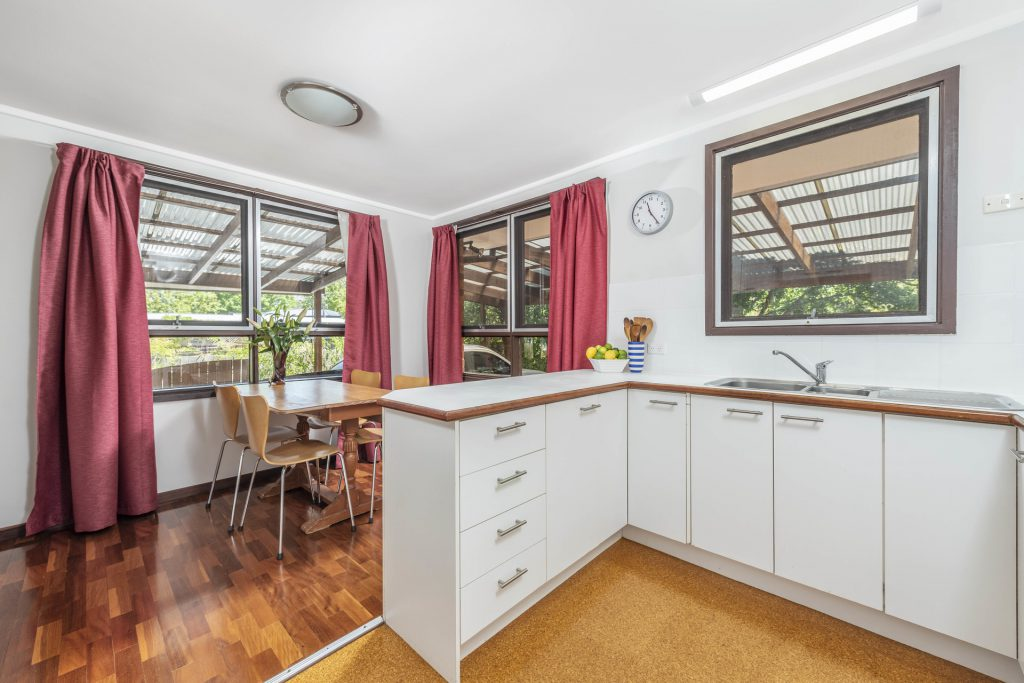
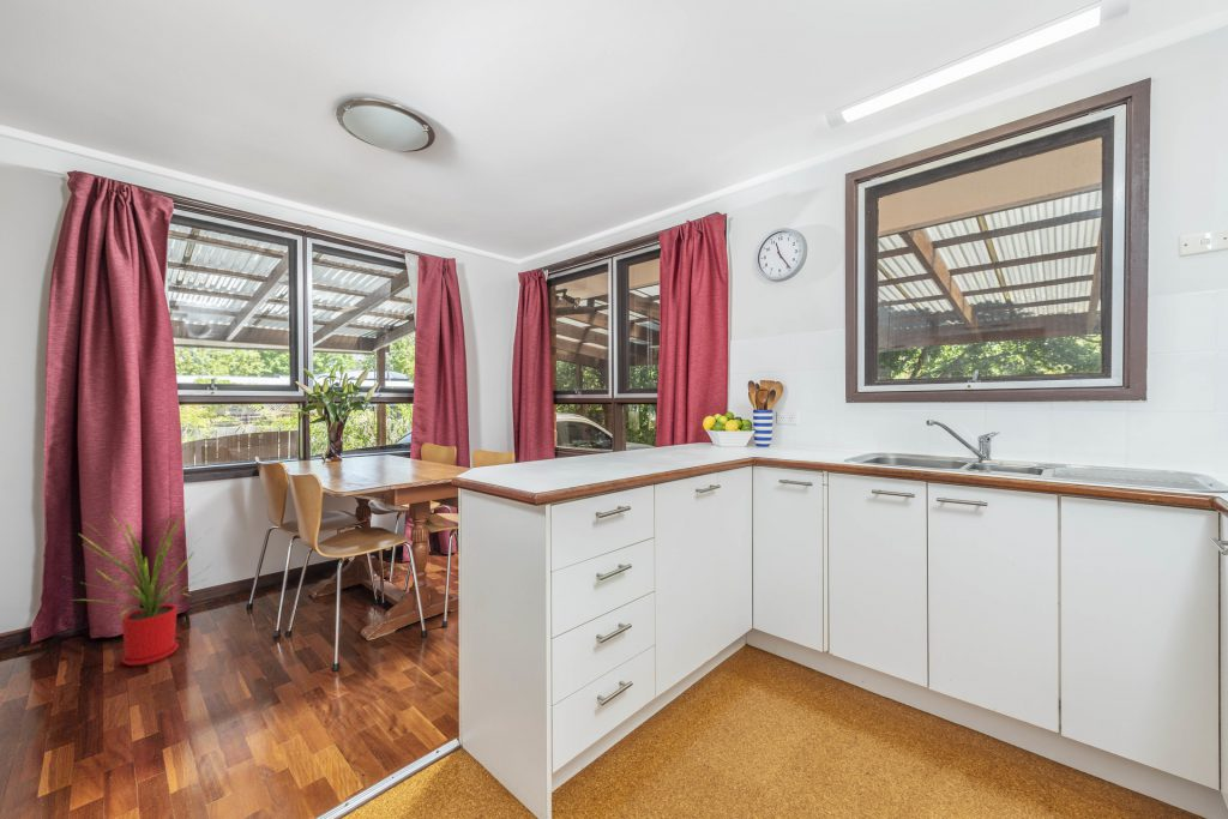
+ house plant (151, 584)
